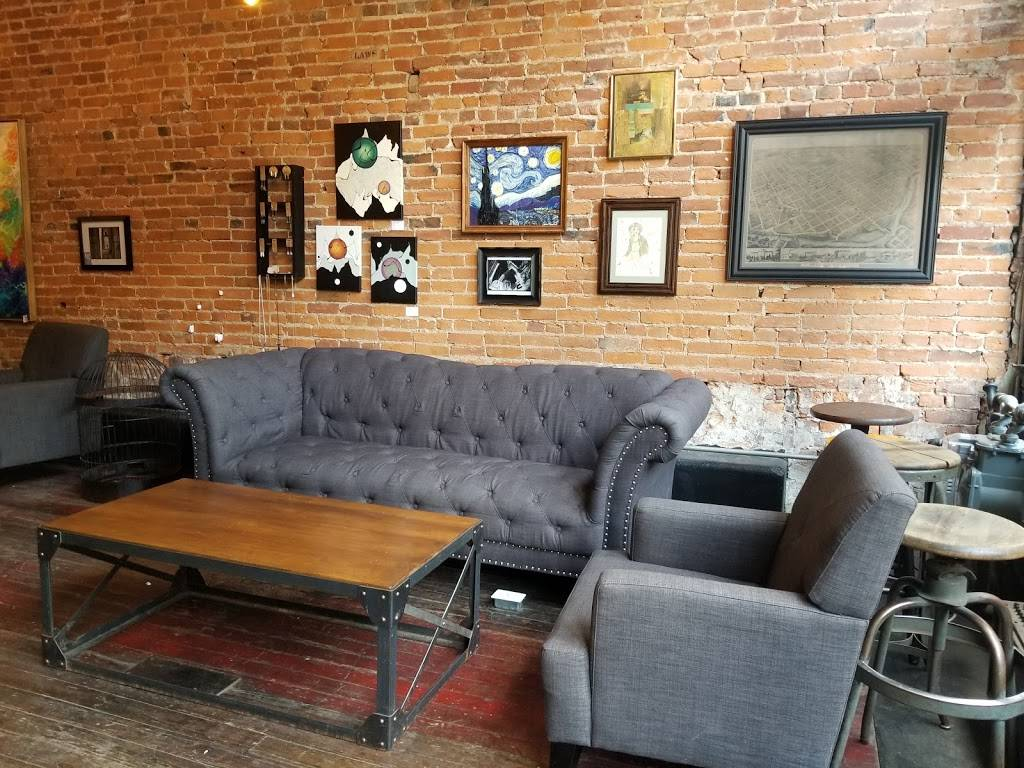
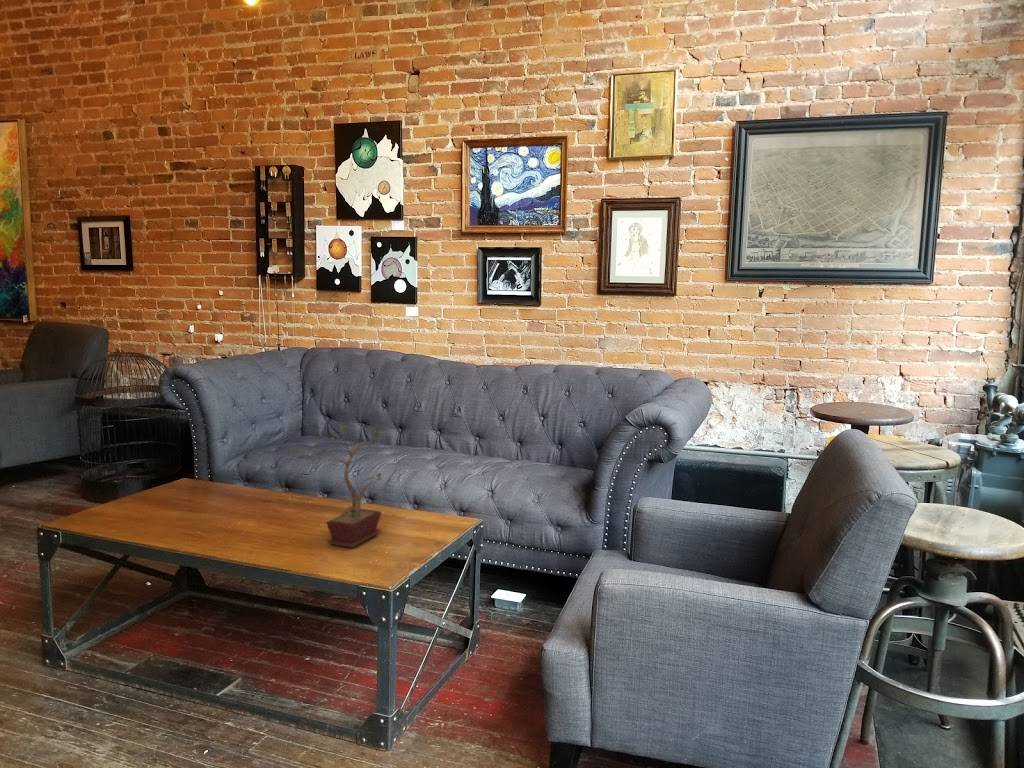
+ potted plant (344, 476)
